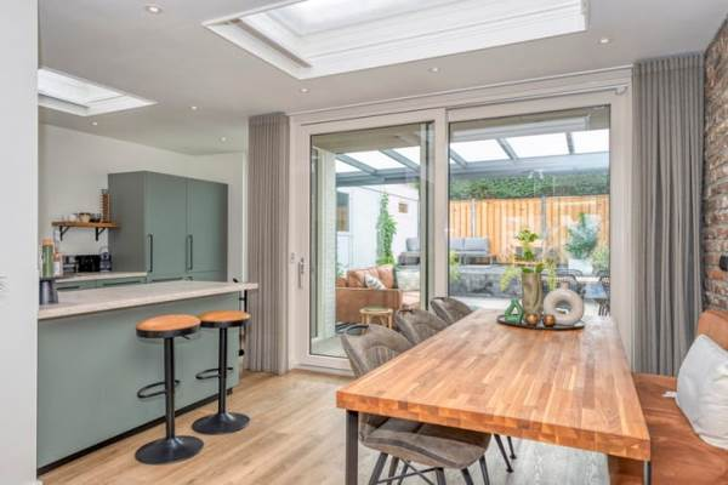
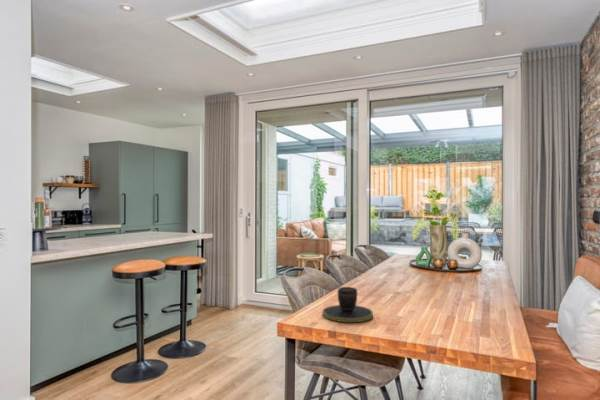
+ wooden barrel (347, 301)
